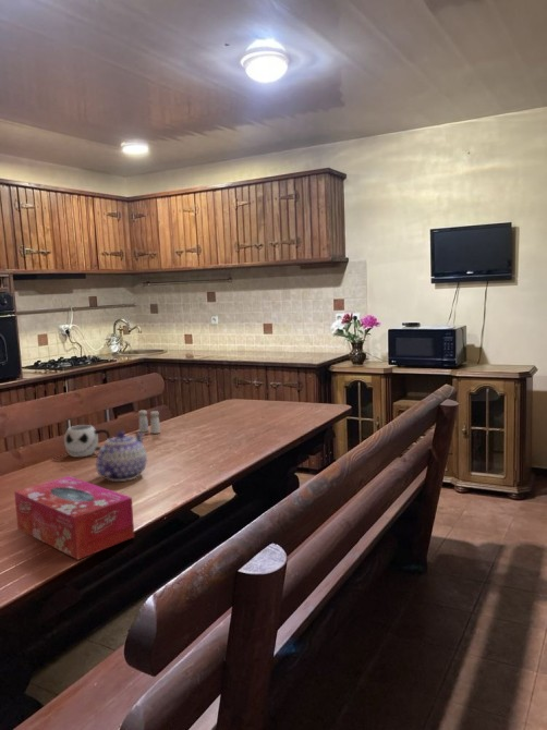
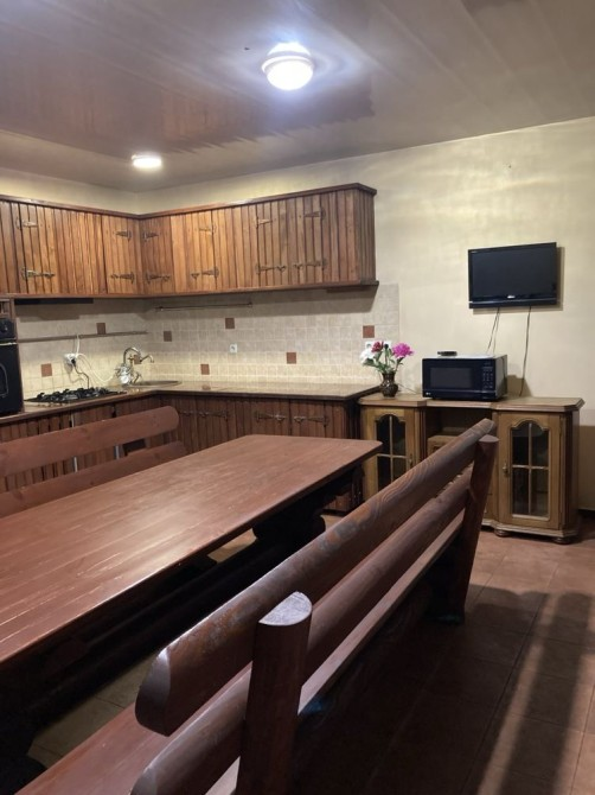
- tissue box (73, 513)
- salt and pepper shaker (147, 422)
- mug (87, 440)
- teapot (122, 453)
